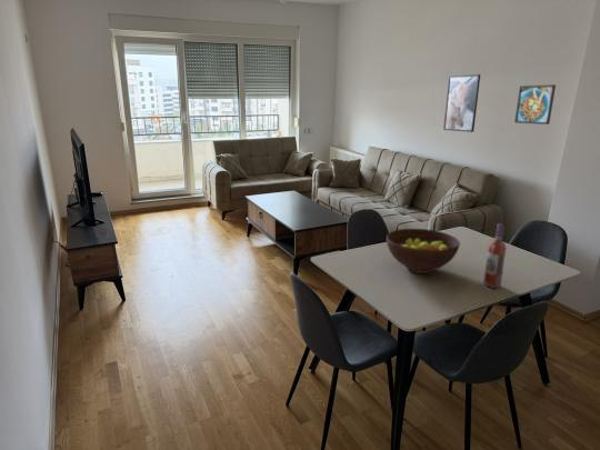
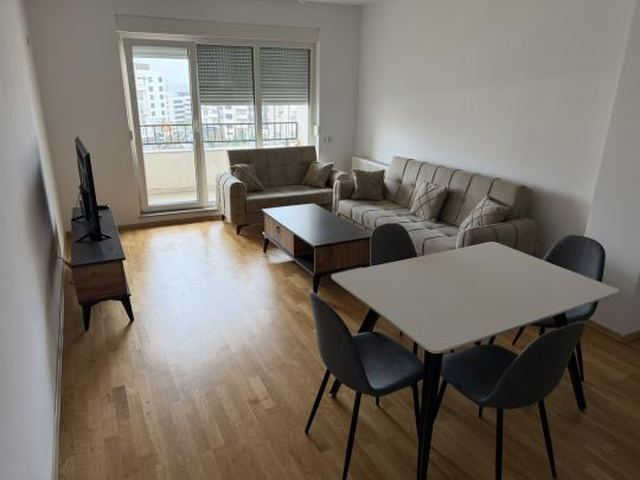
- fruit bowl (420, 253)
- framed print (460, 103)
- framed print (533, 104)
- wine bottle (496, 254)
